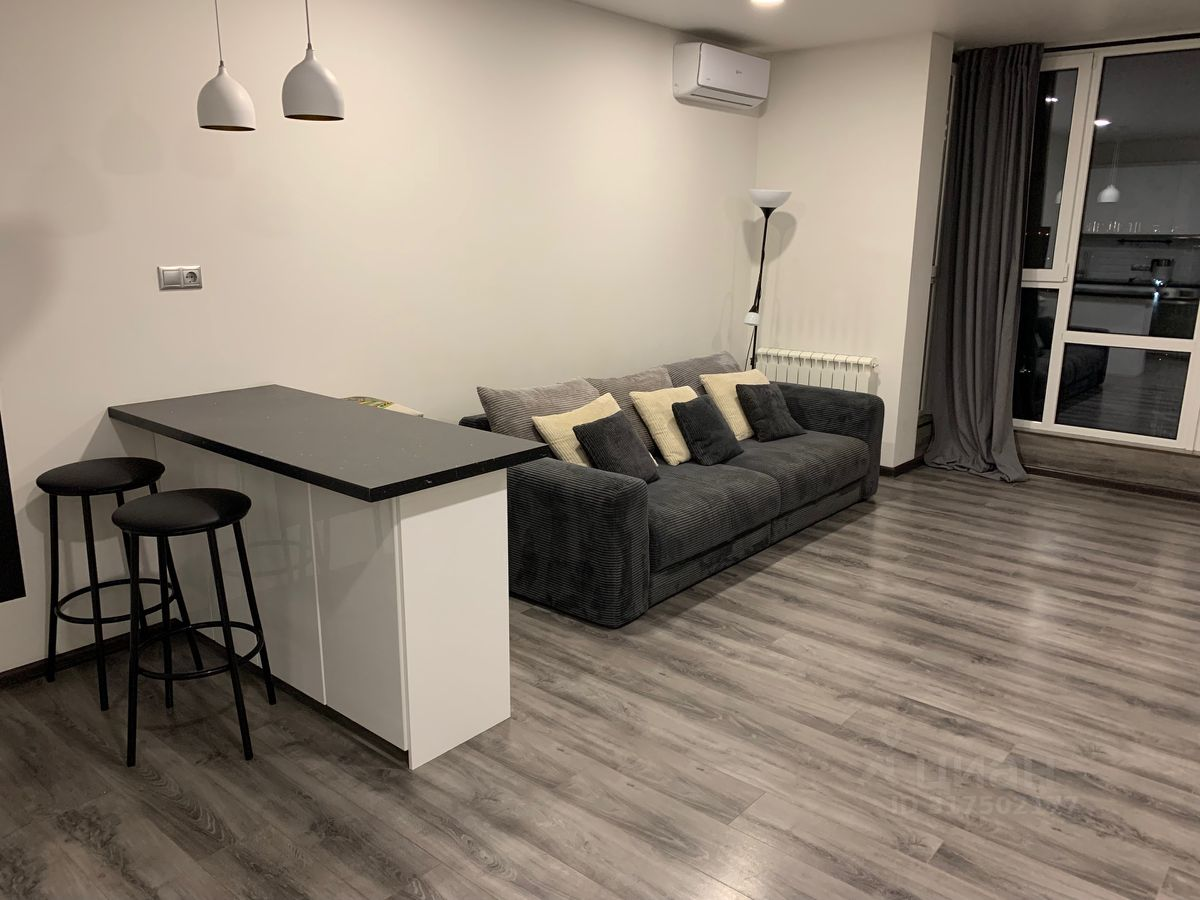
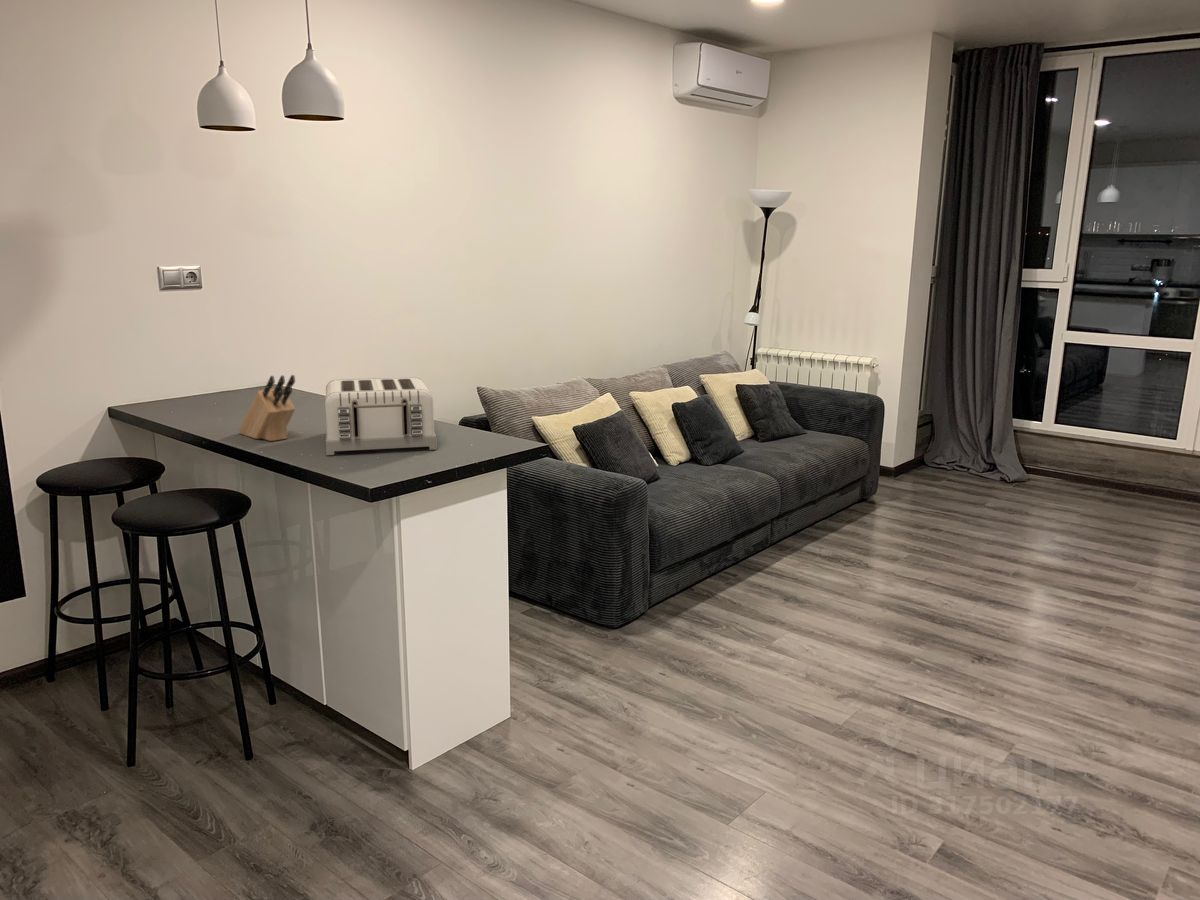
+ knife block (267, 404)
+ toaster (379, 413)
